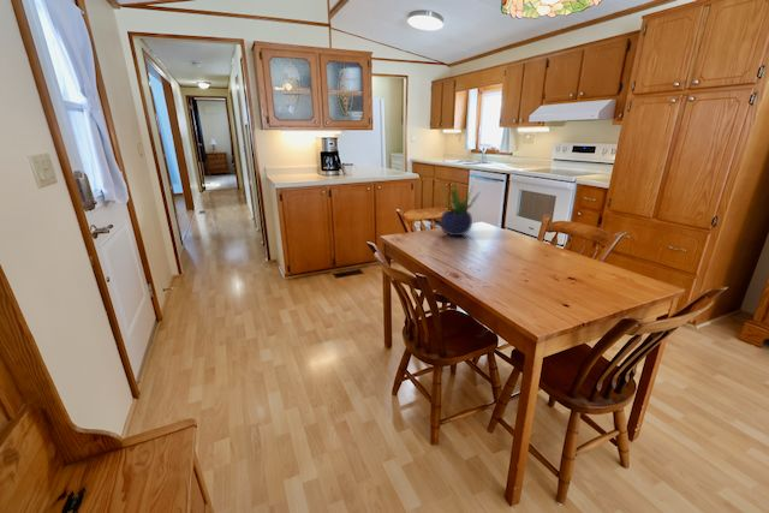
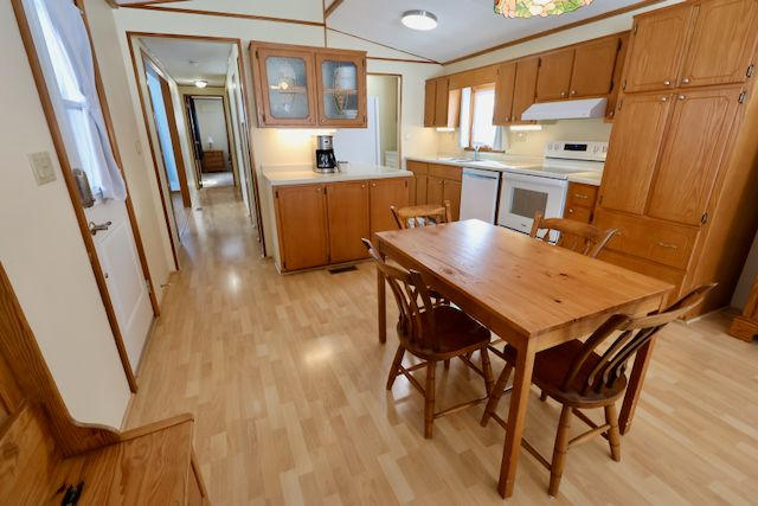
- potted plant (459, 209)
